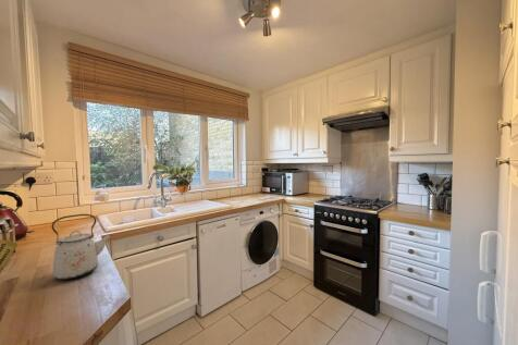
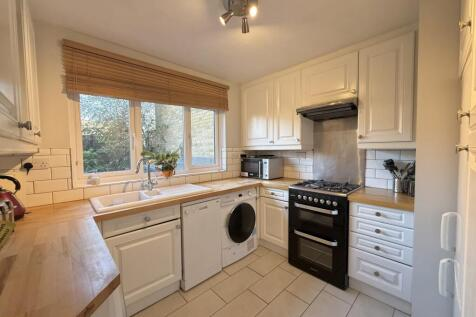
- kettle (84, 243)
